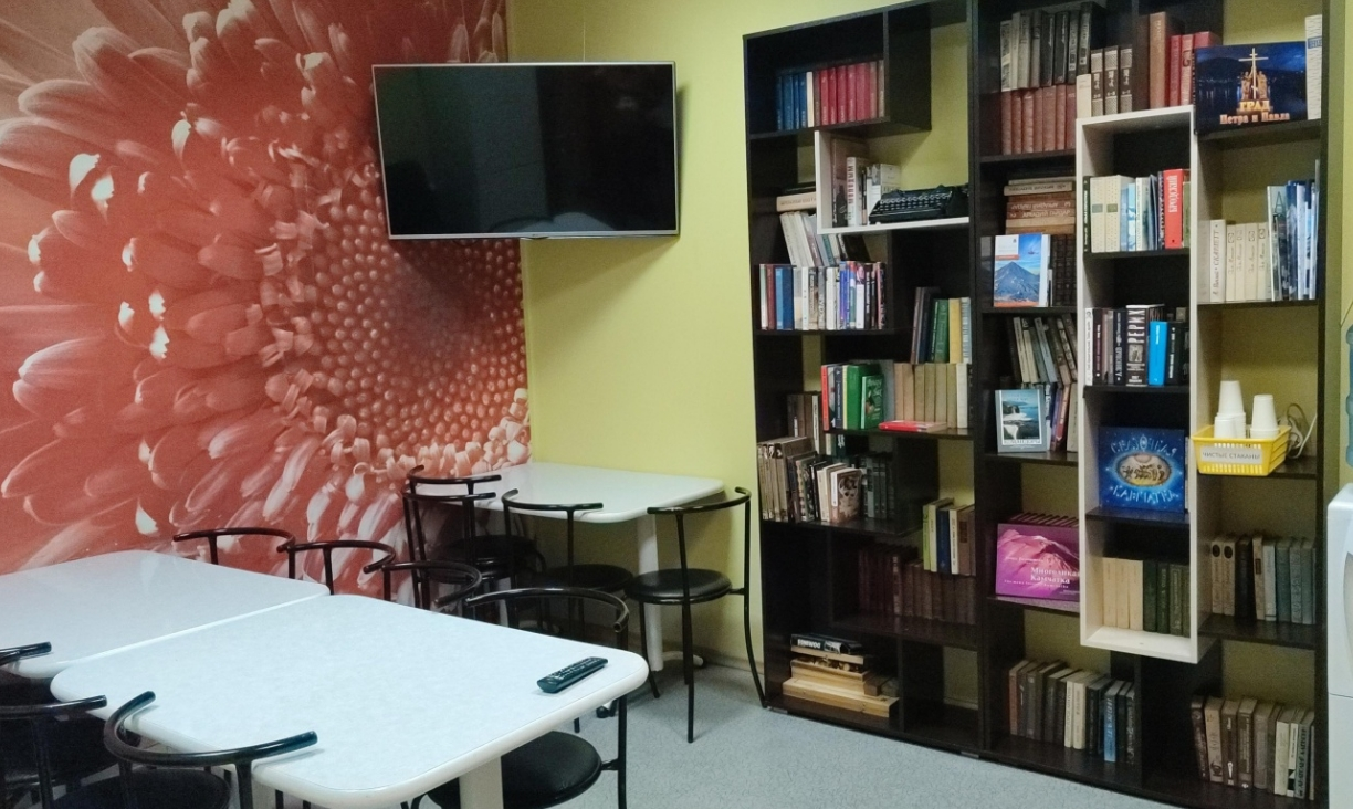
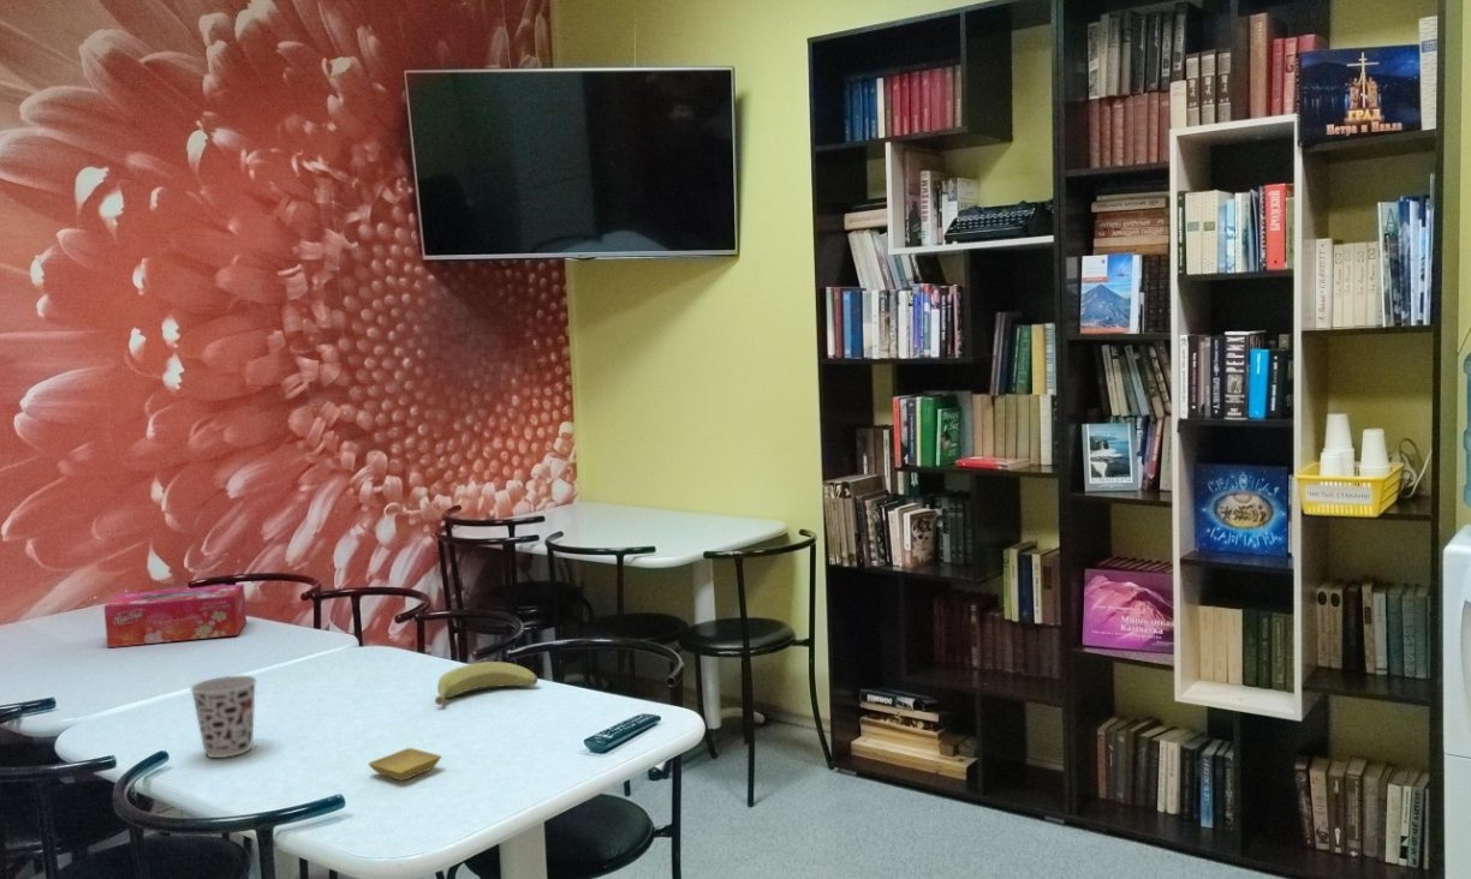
+ cup (226, 717)
+ tissue box (178, 614)
+ banana (478, 681)
+ saucer (405, 765)
